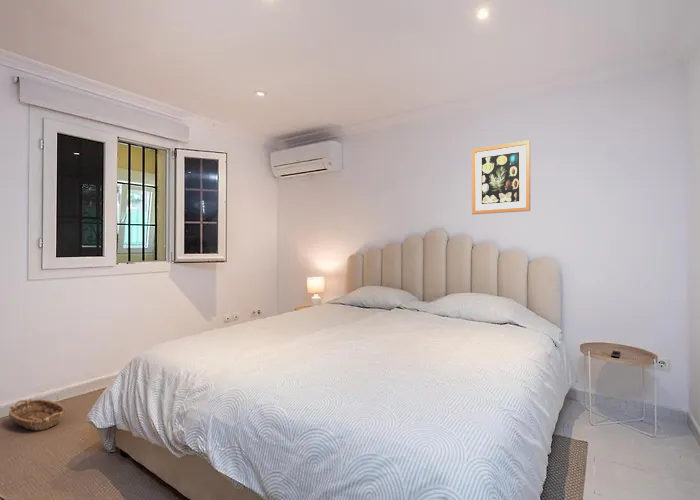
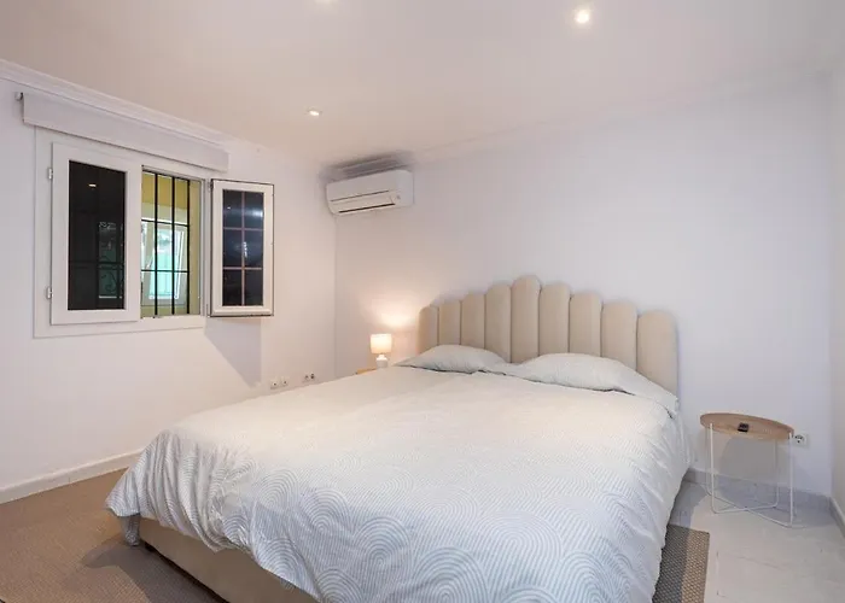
- basket (36, 411)
- wall art (499, 178)
